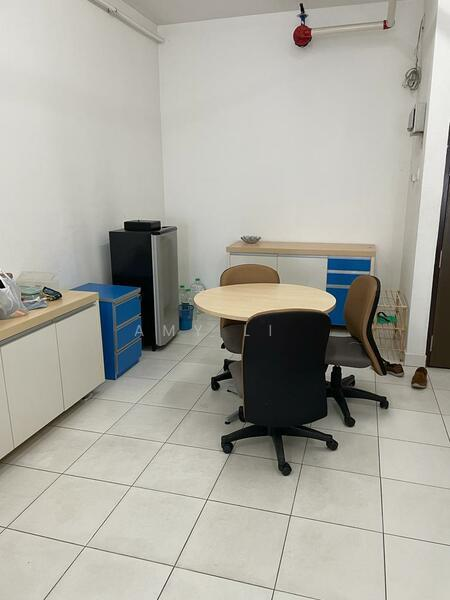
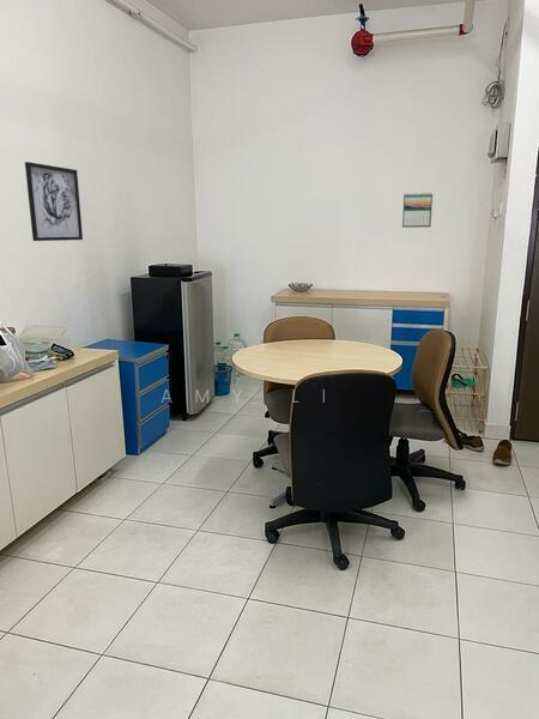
+ wall art (55, 204)
+ calendar (417, 210)
